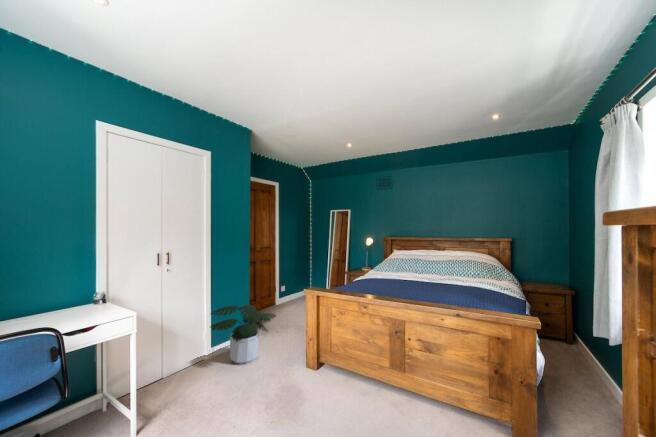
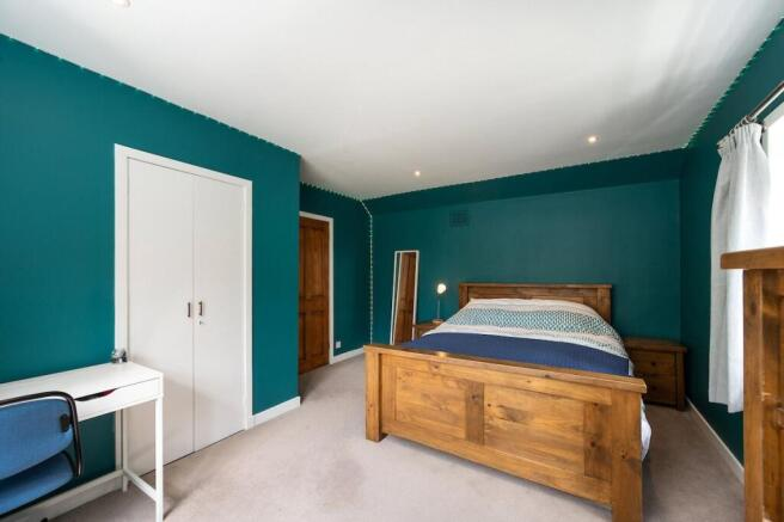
- potted plant (246, 332)
